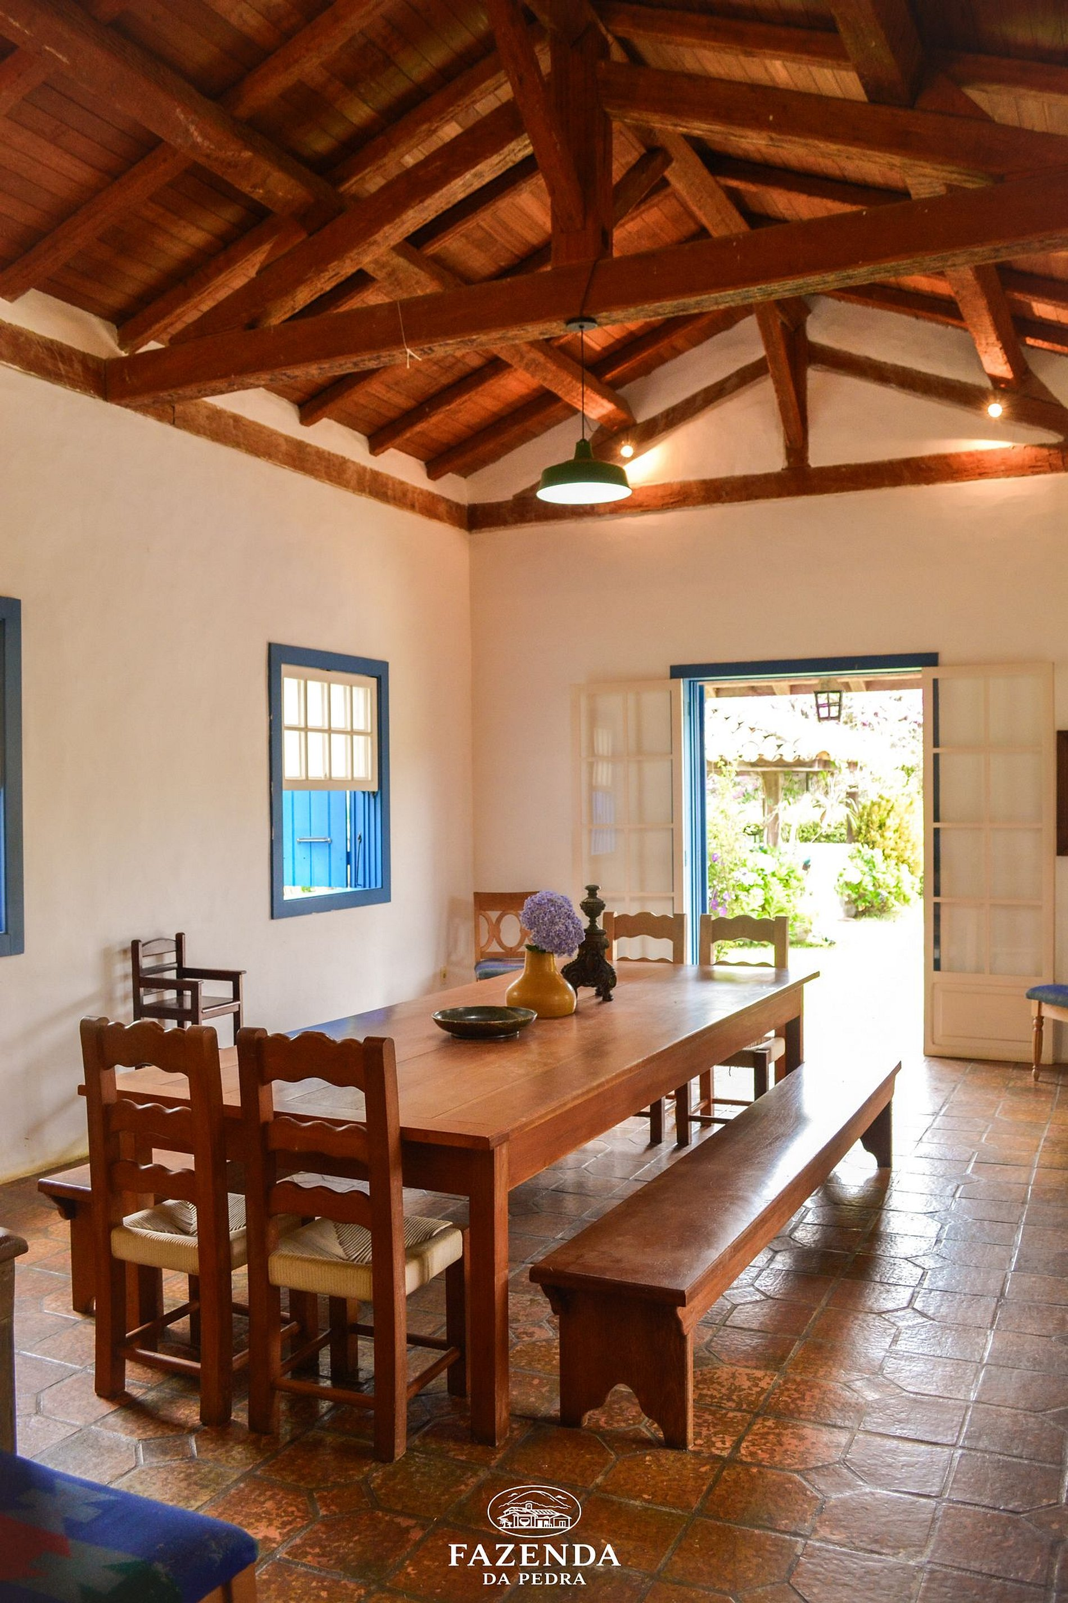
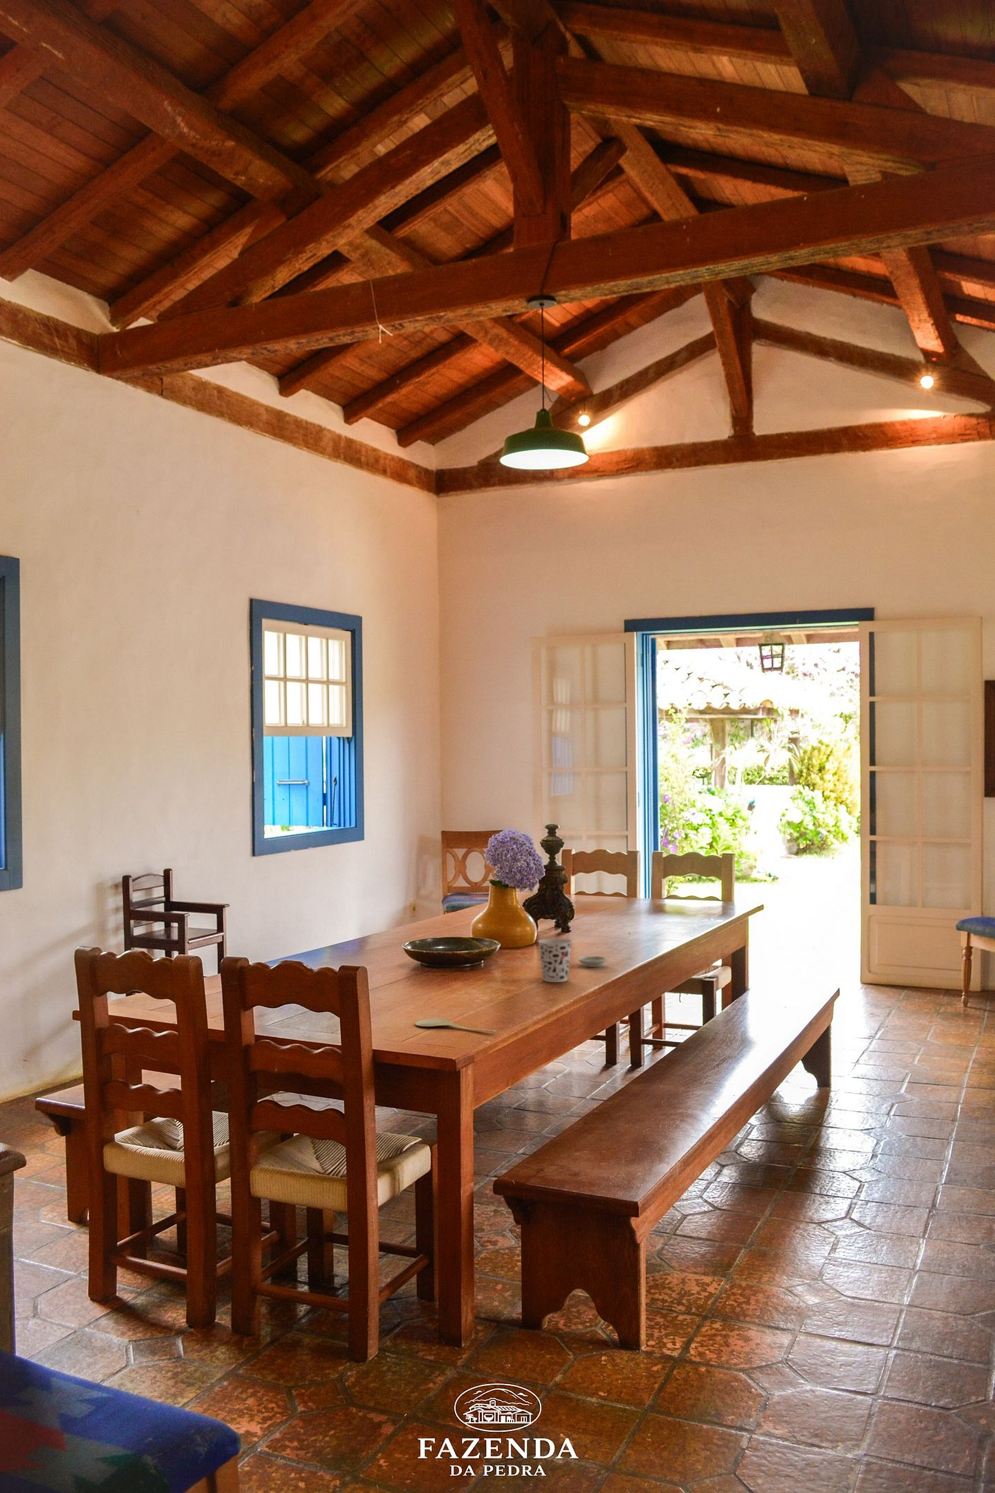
+ saucer (592, 962)
+ spoon (455, 1025)
+ cup (555, 960)
